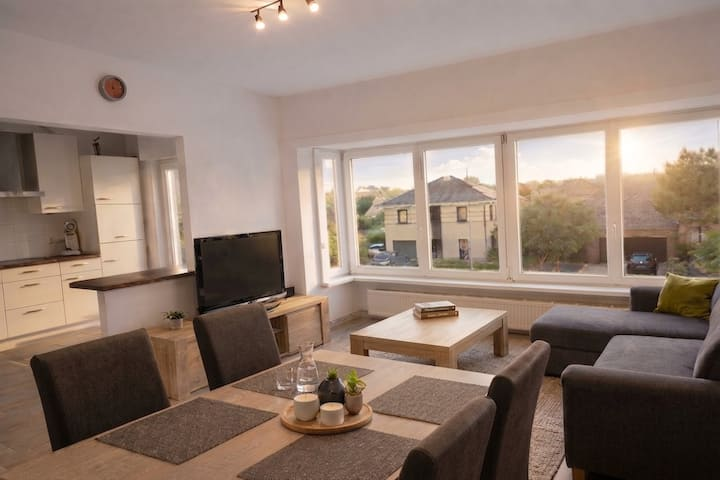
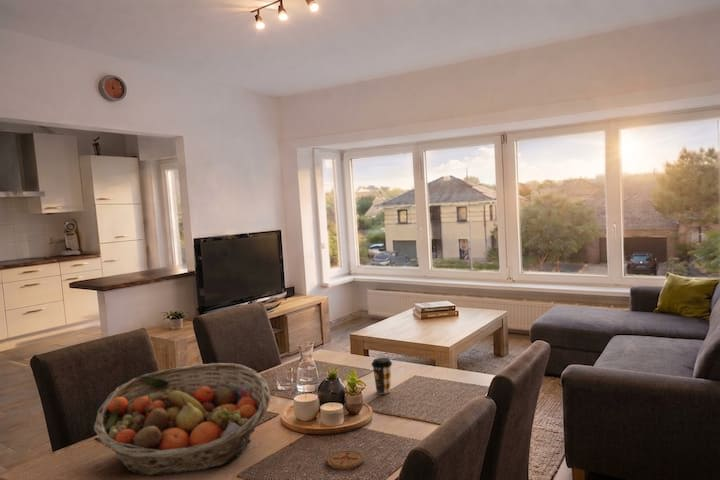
+ coffee cup (382, 375)
+ coaster (345, 459)
+ fruit basket (186, 416)
